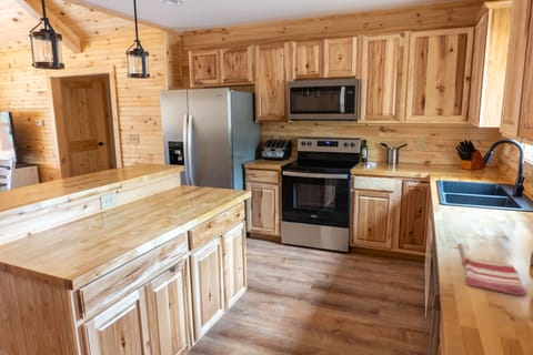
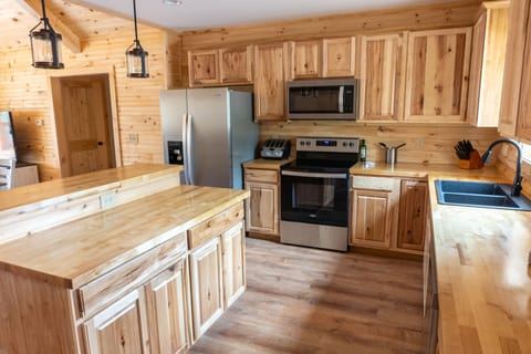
- dish towel (491, 273)
